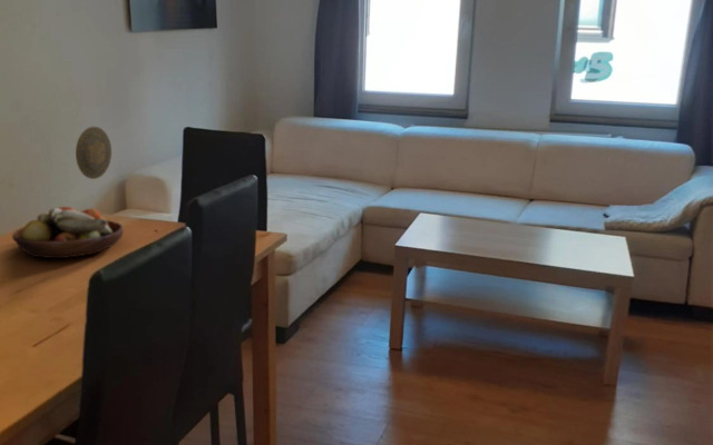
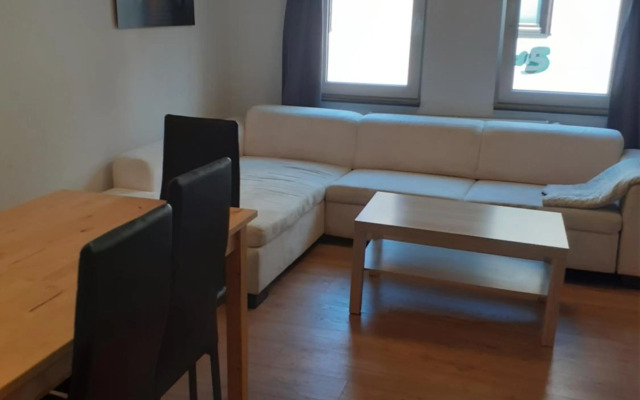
- fruit bowl (69, 226)
- decorative plate (96, 152)
